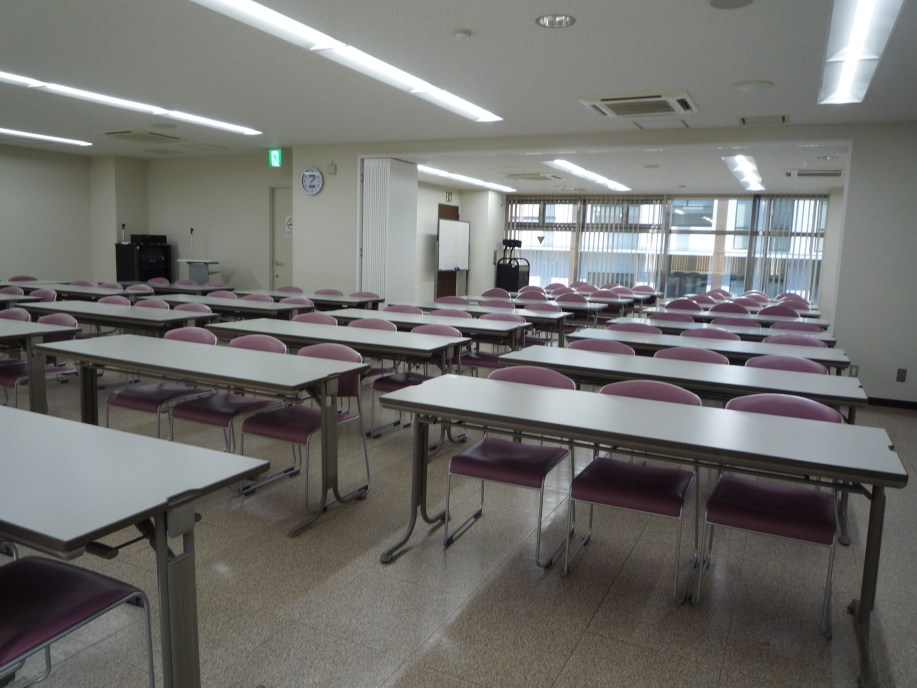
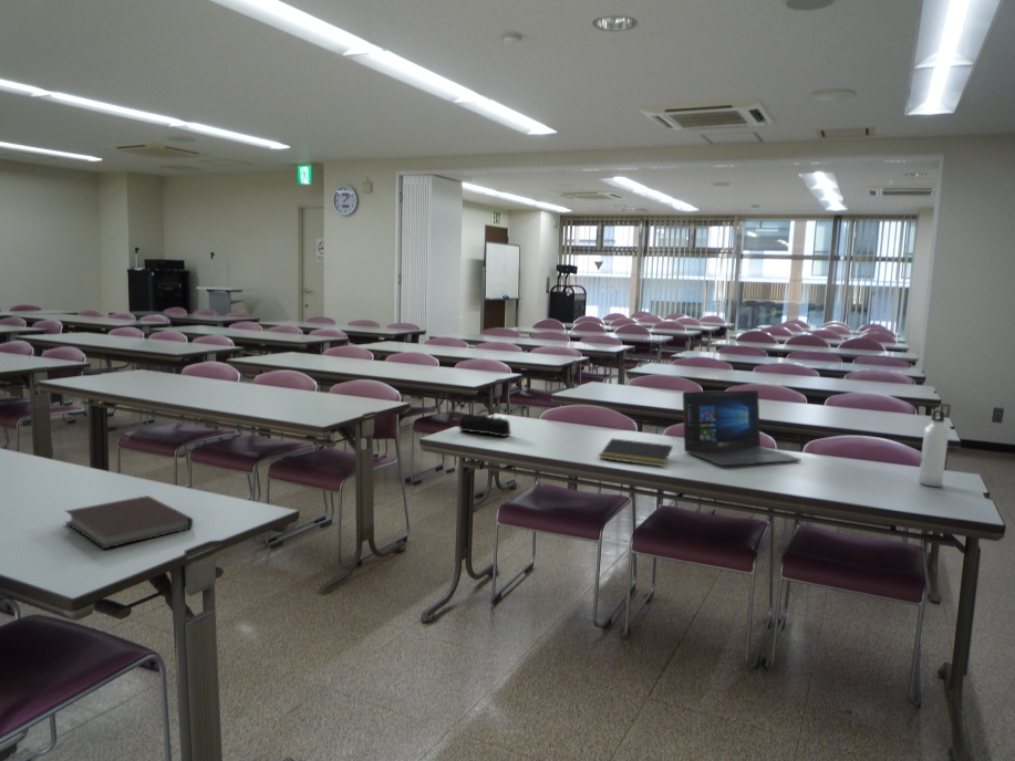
+ pencil case (484, 420)
+ notebook (128, 519)
+ laptop (740, 426)
+ notepad (635, 451)
+ water bottle (934, 447)
